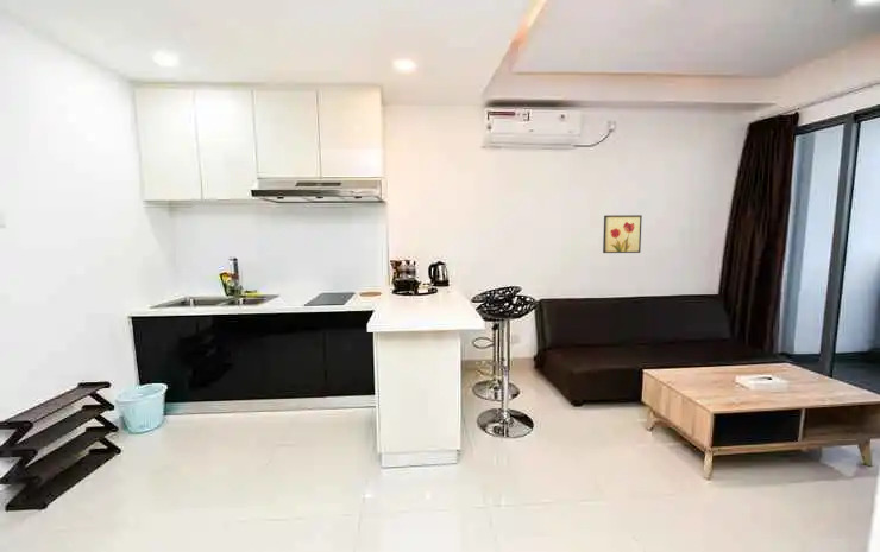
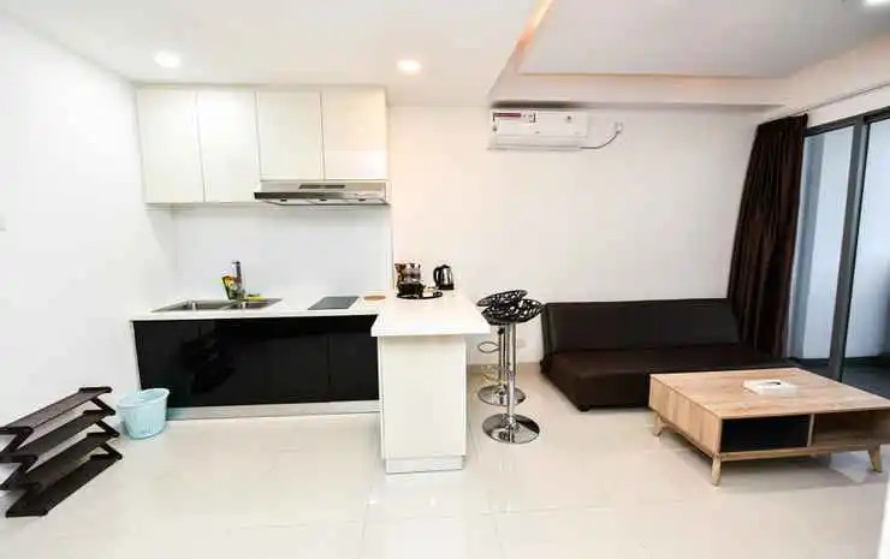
- wall art (621, 234)
